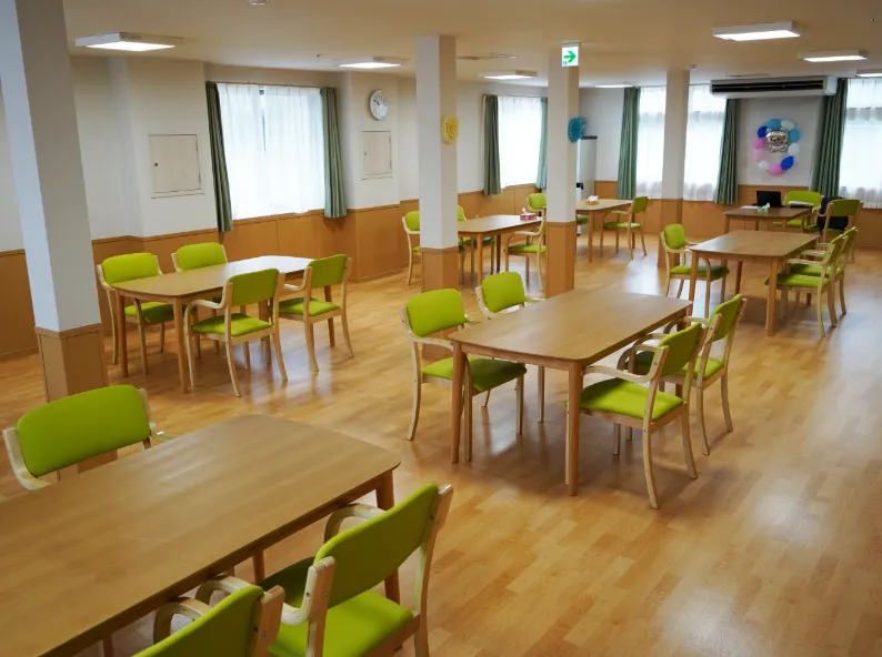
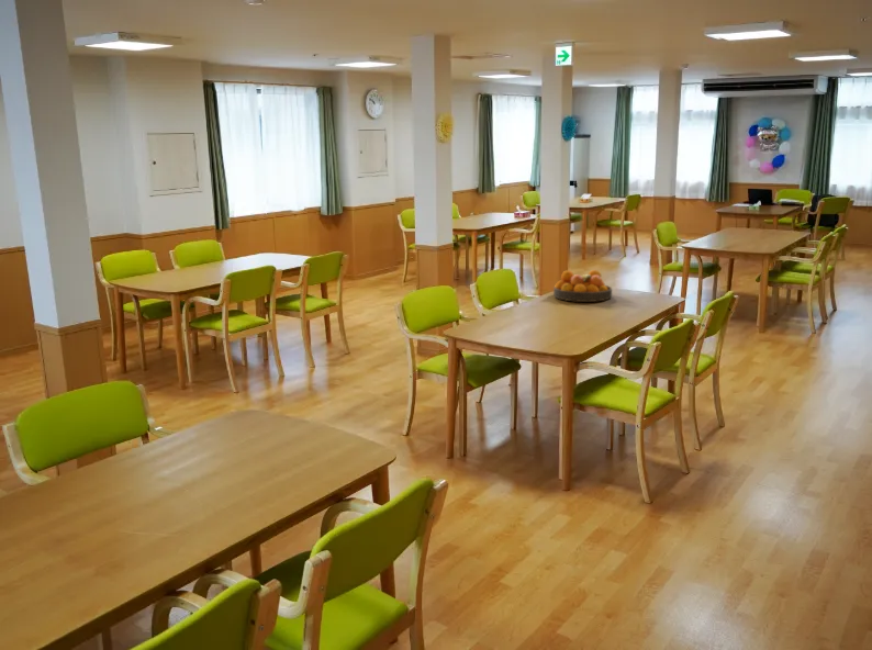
+ fruit bowl (582, 283)
